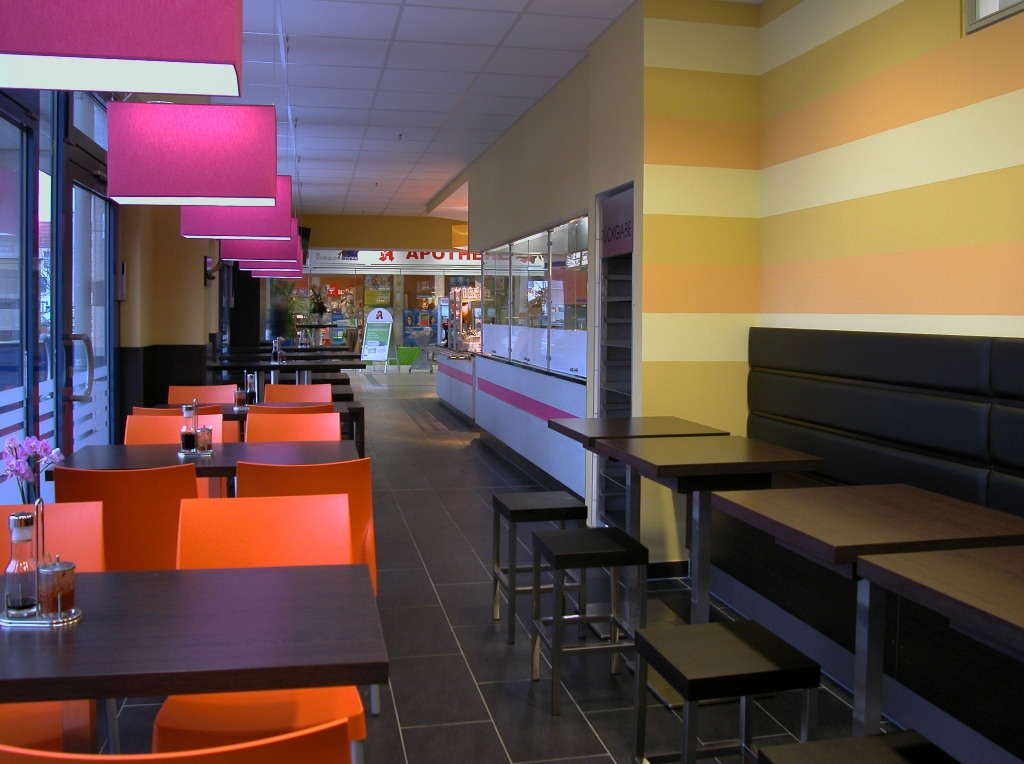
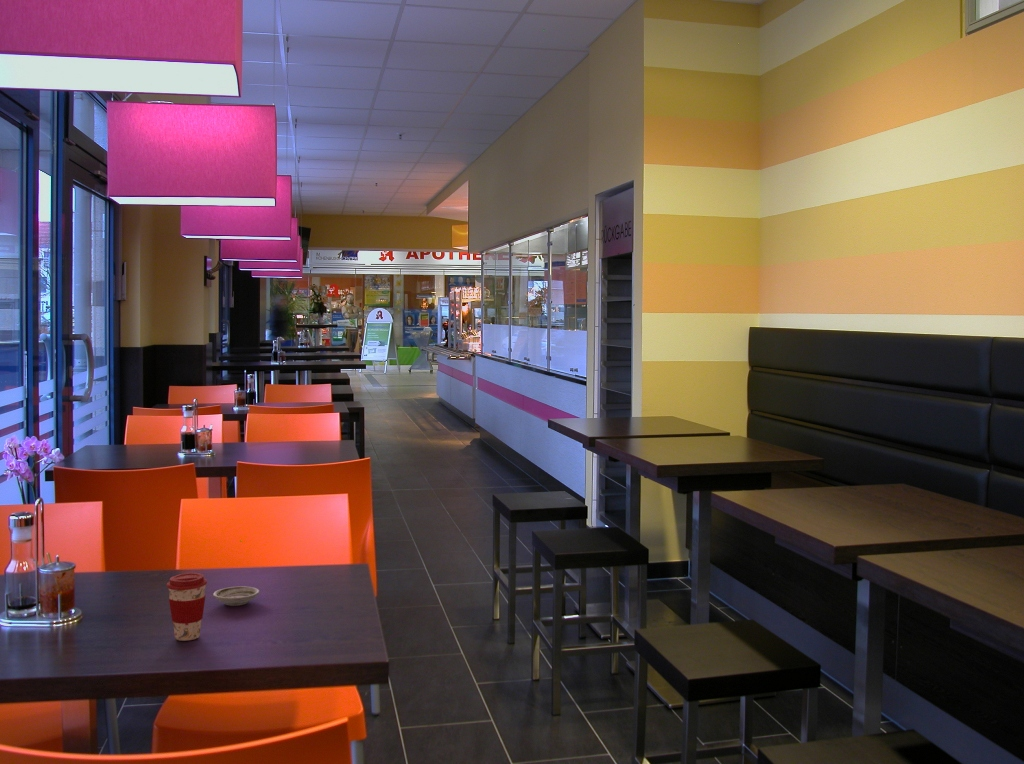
+ coffee cup (187, 606)
+ saucer (236, 597)
